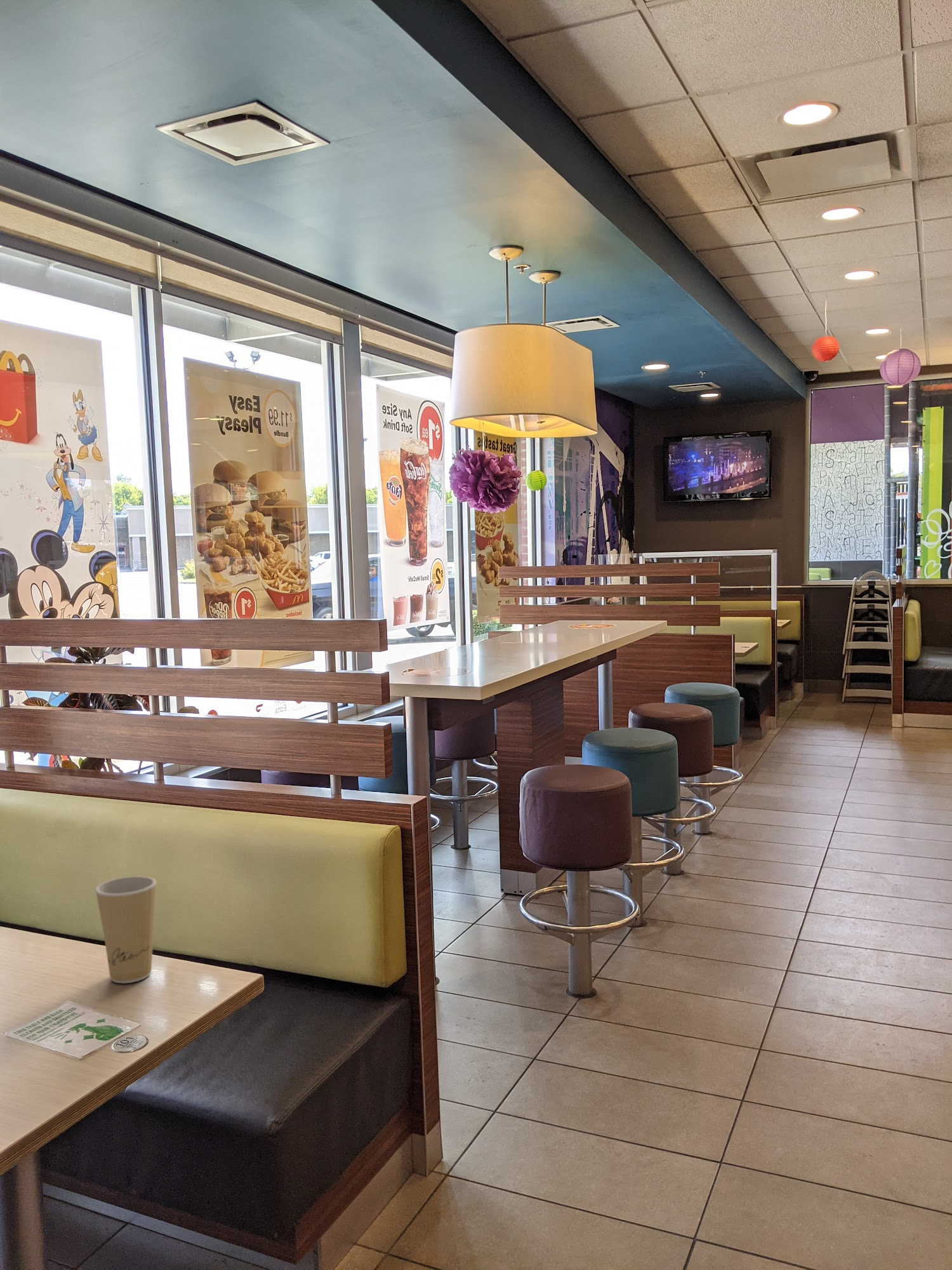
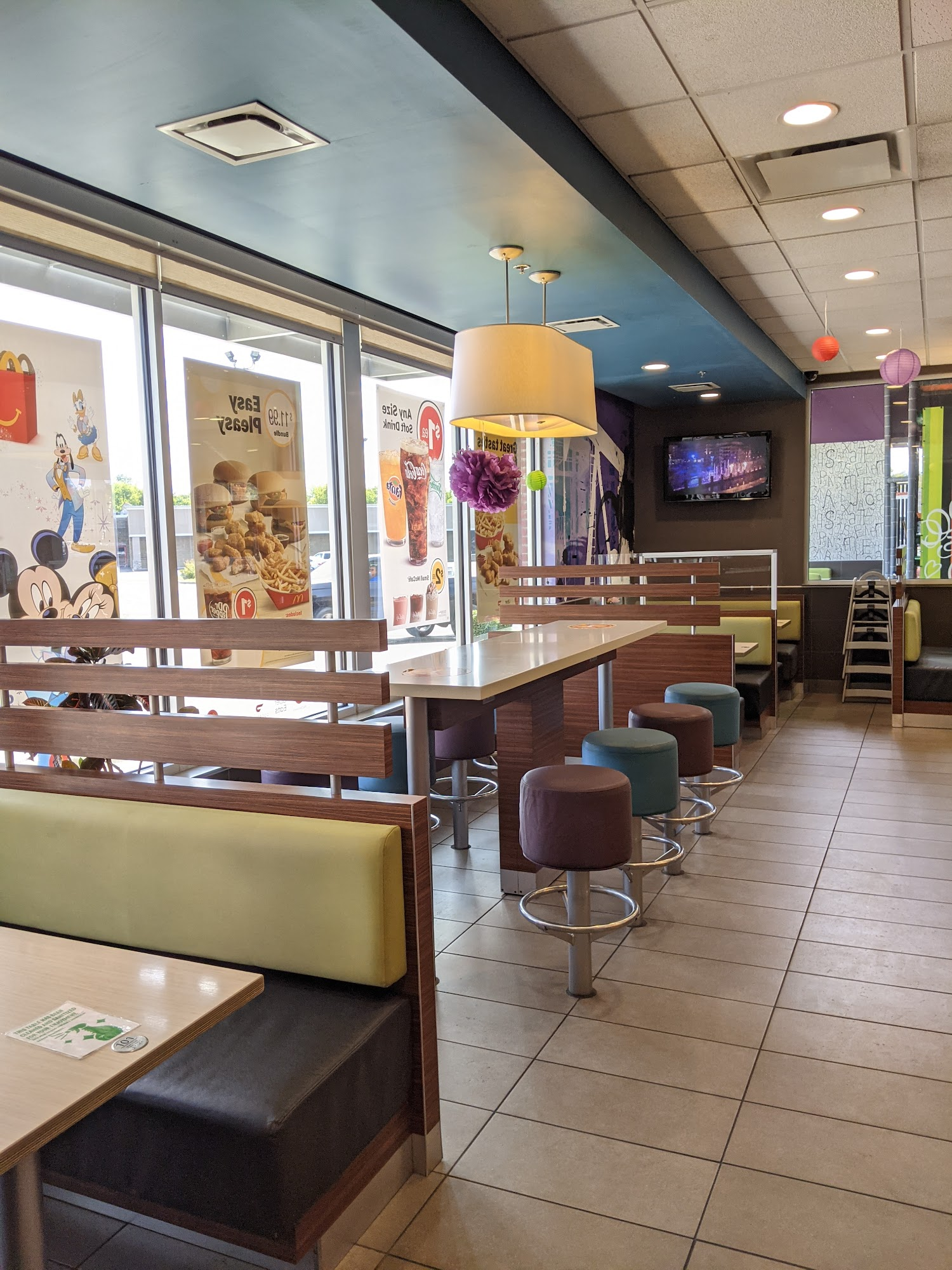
- paper cup (128, 930)
